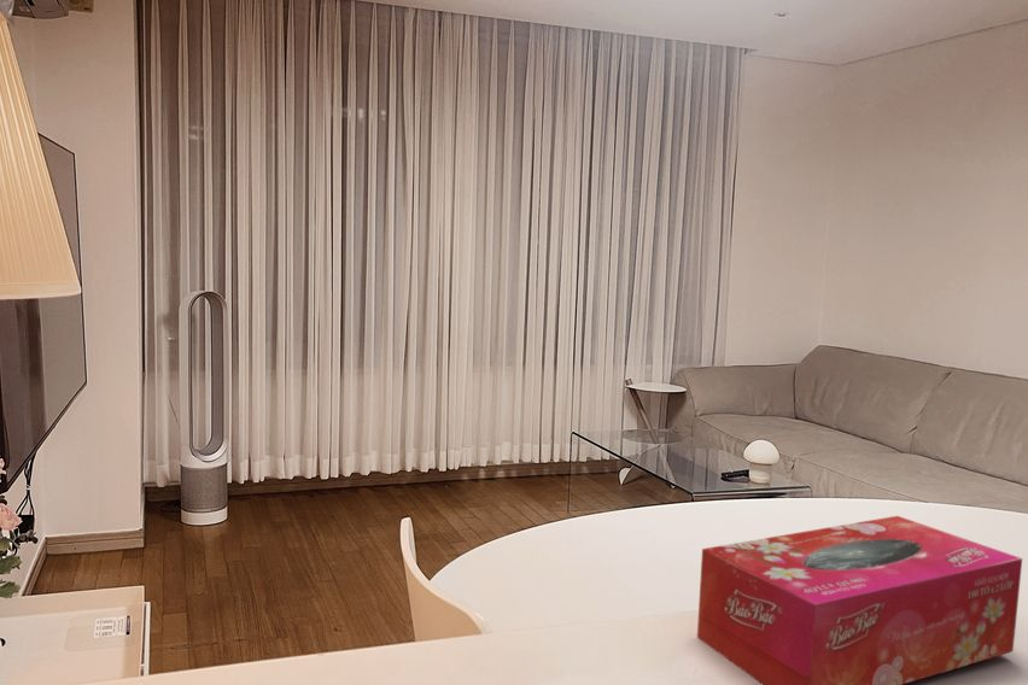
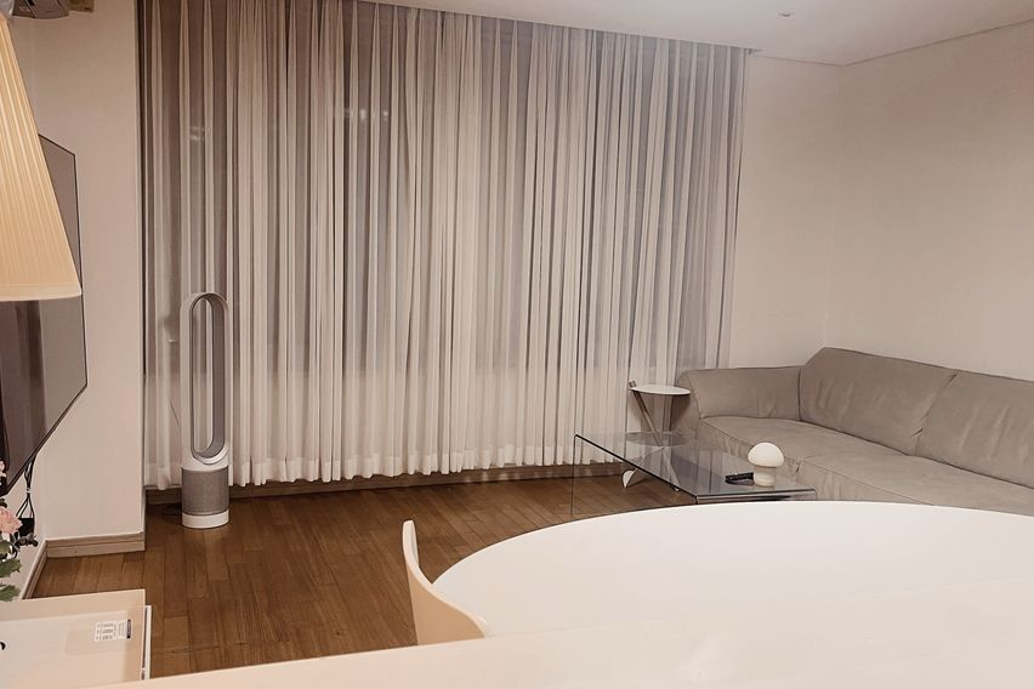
- tissue box (858, 601)
